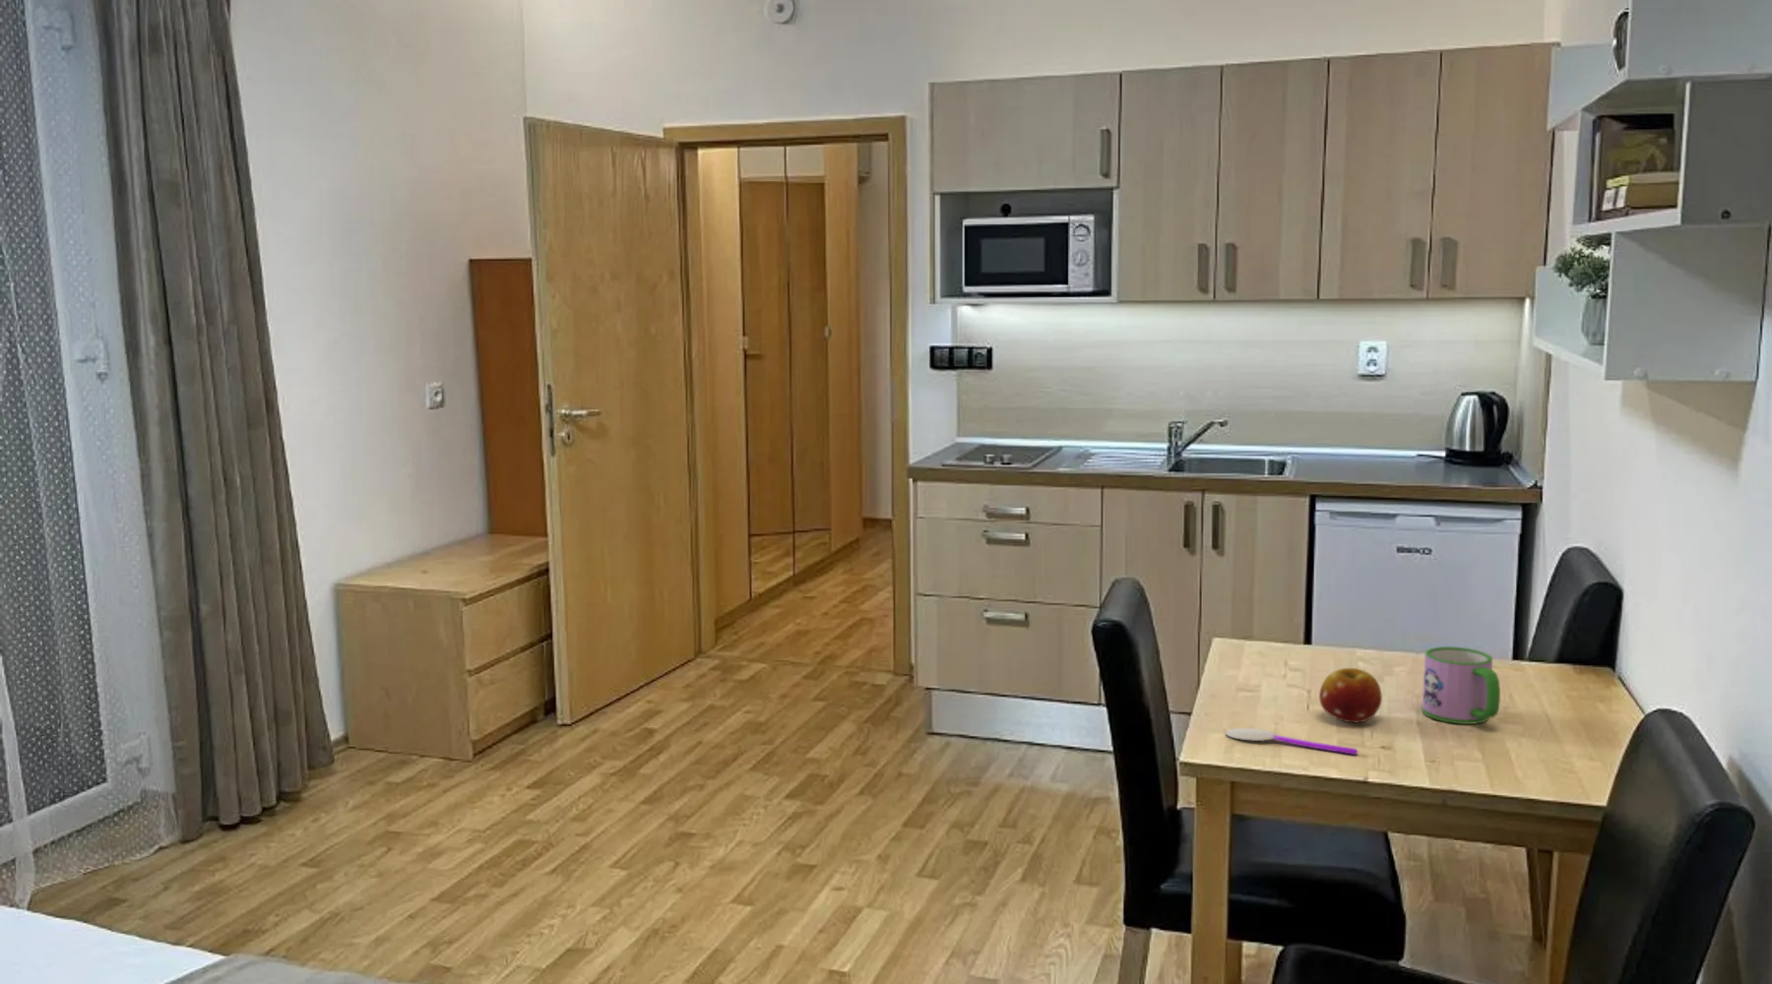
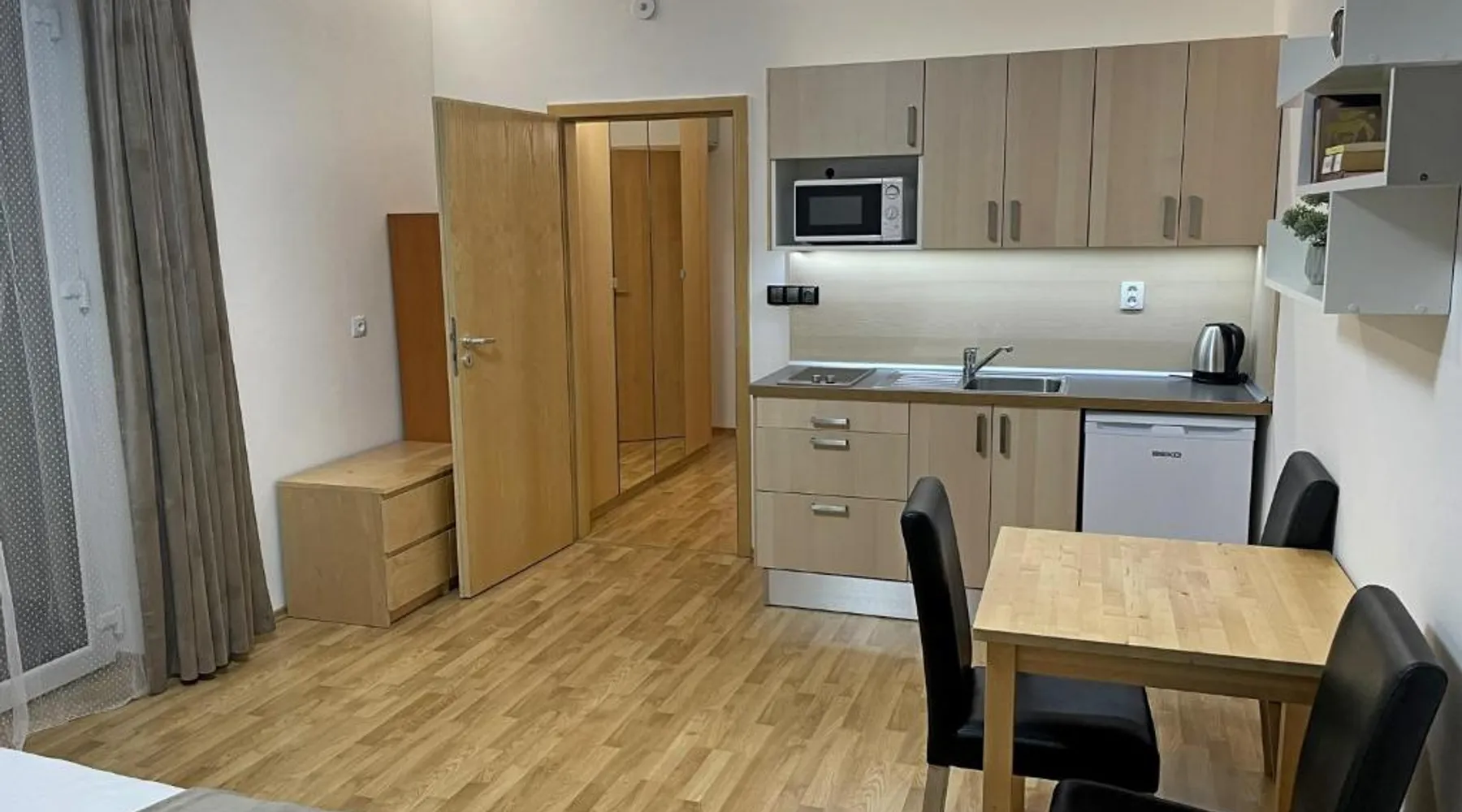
- mug (1465, 688)
- fruit (1350, 694)
- spoon (1290, 739)
